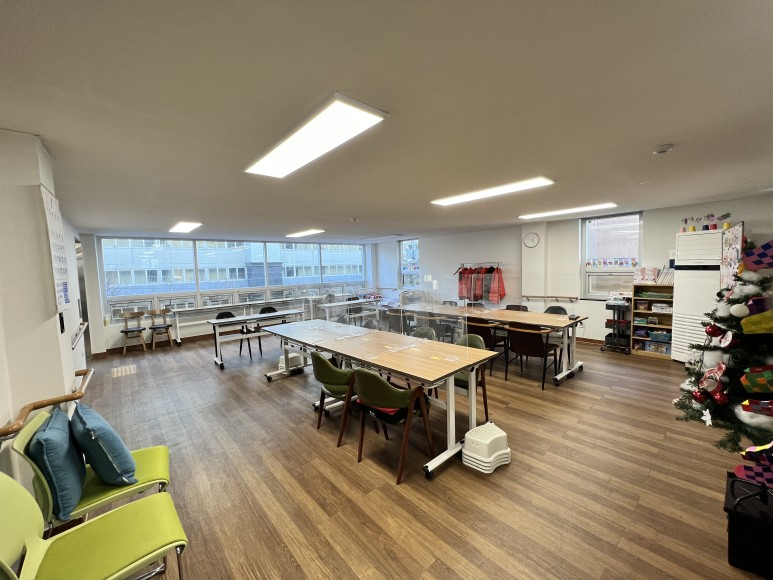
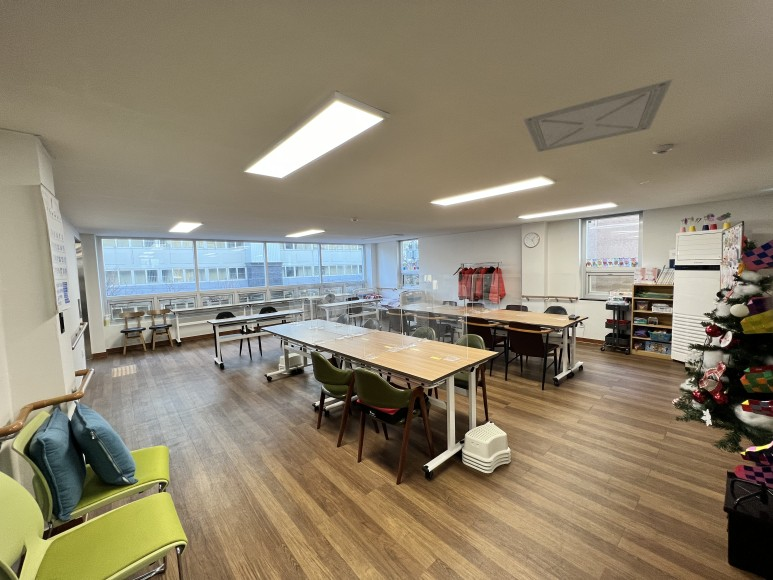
+ ceiling vent (589, 124)
